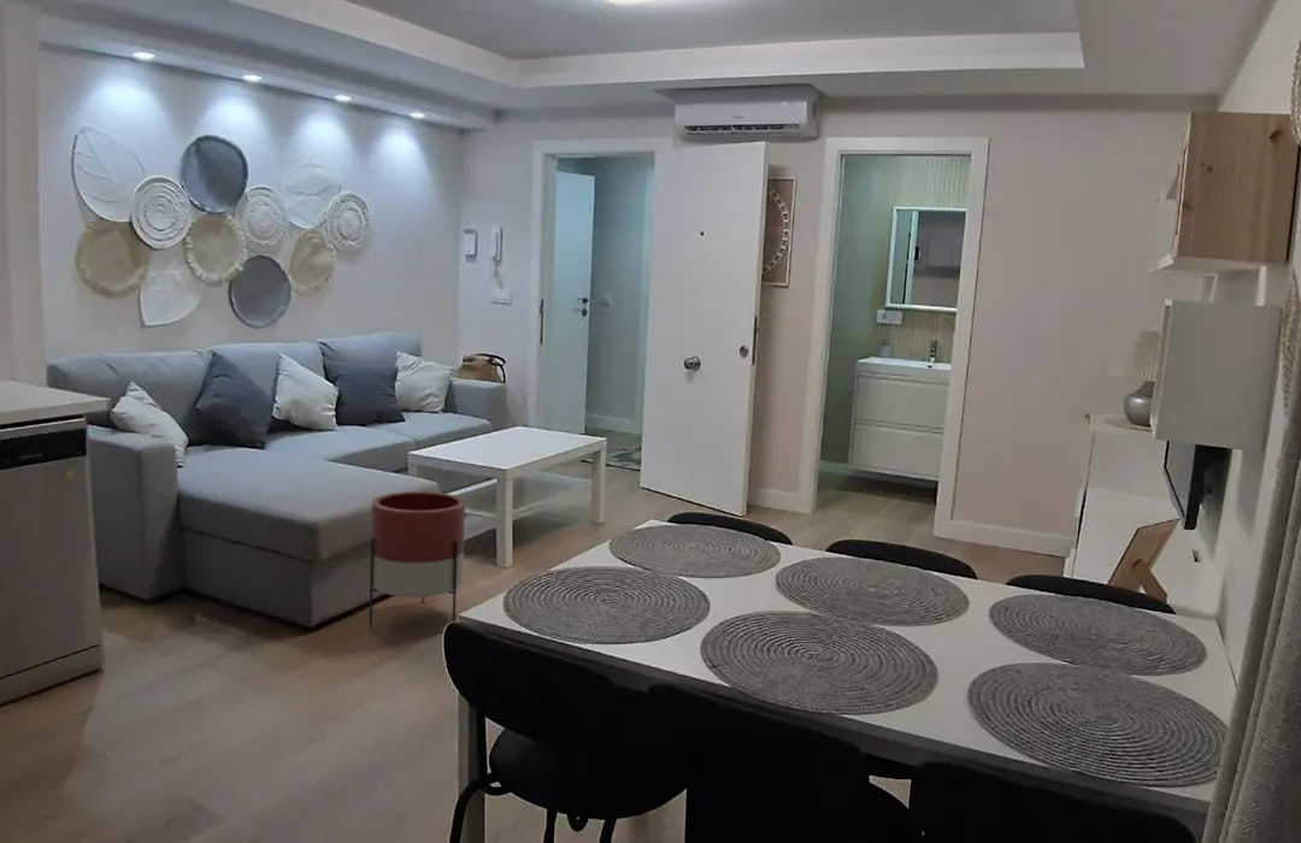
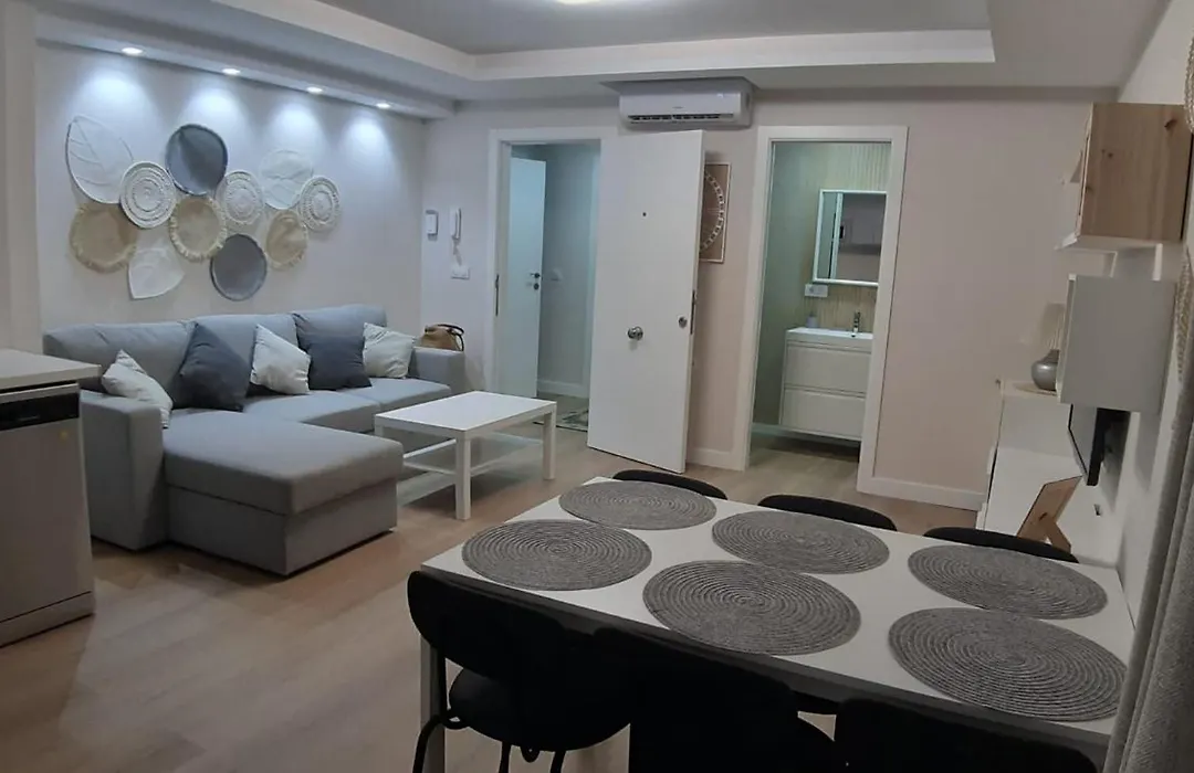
- planter (418, 560)
